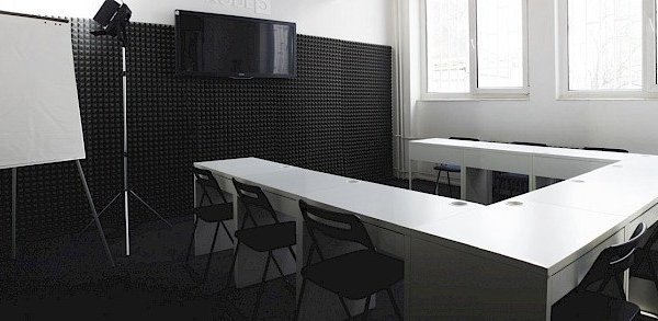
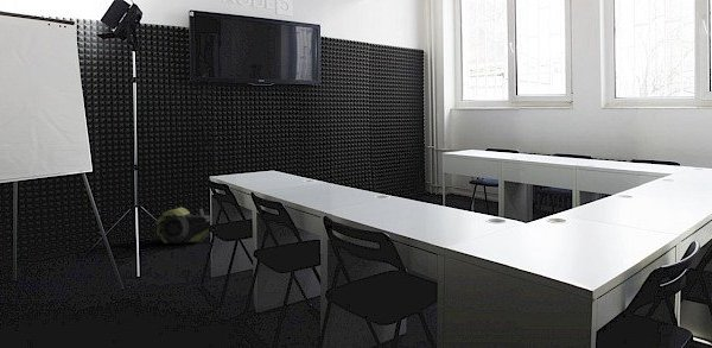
+ backpack (187, 224)
